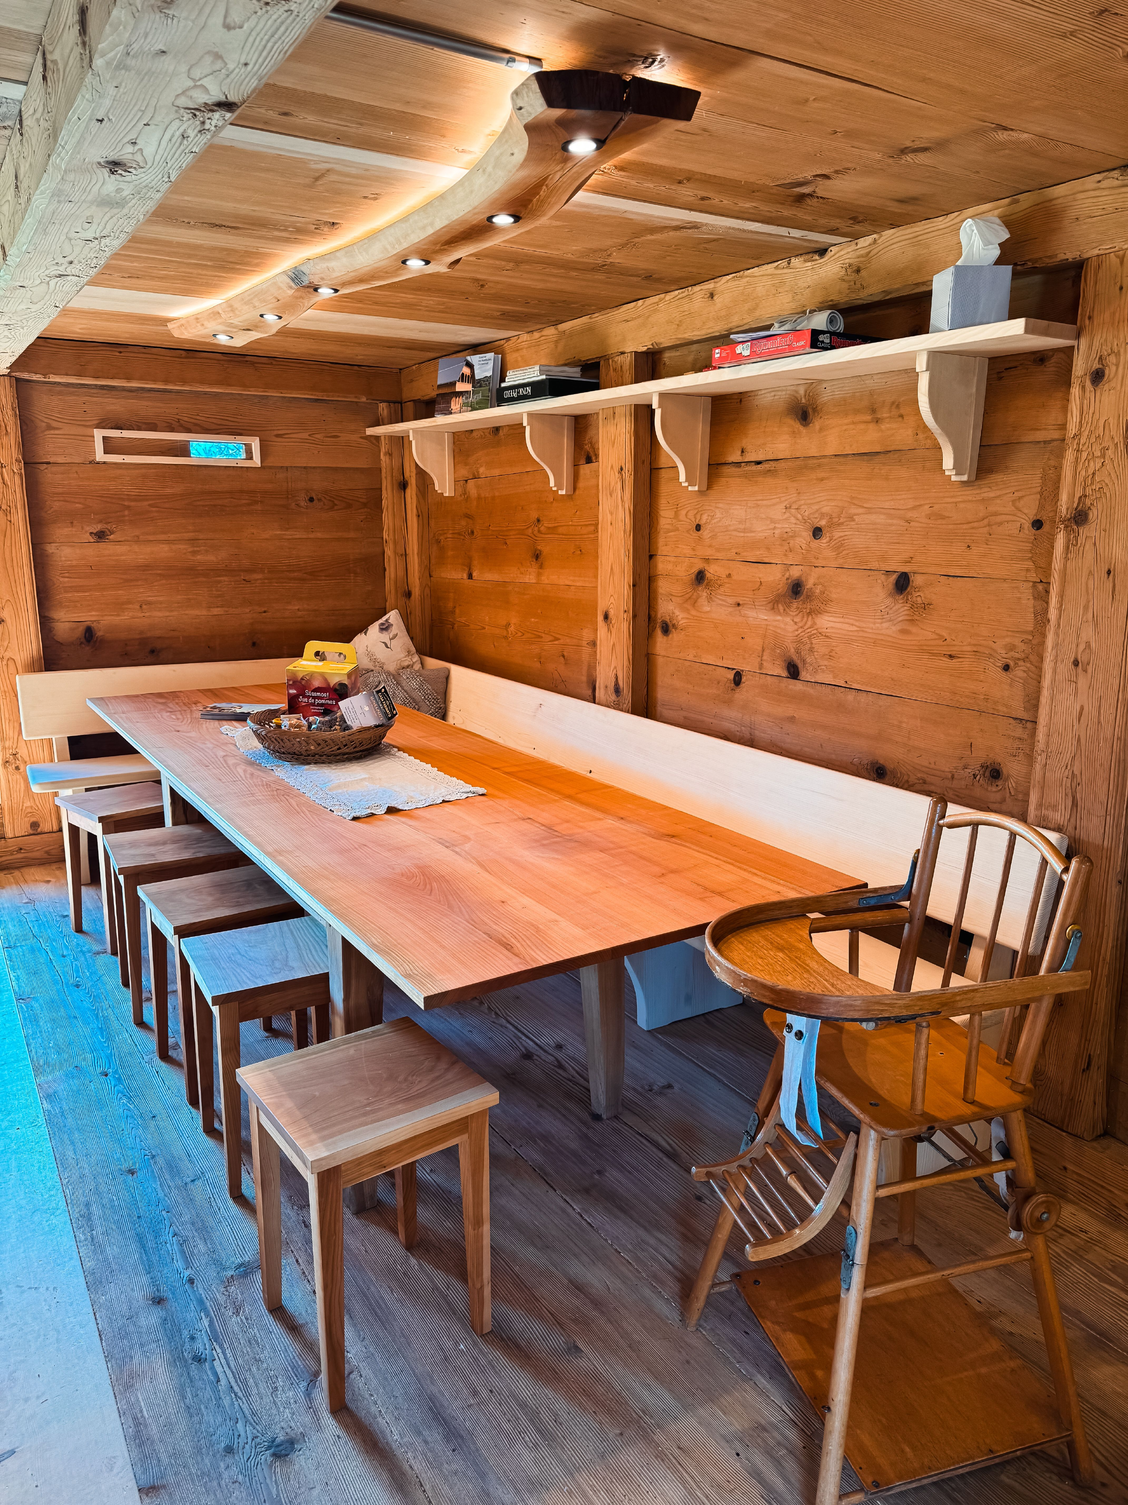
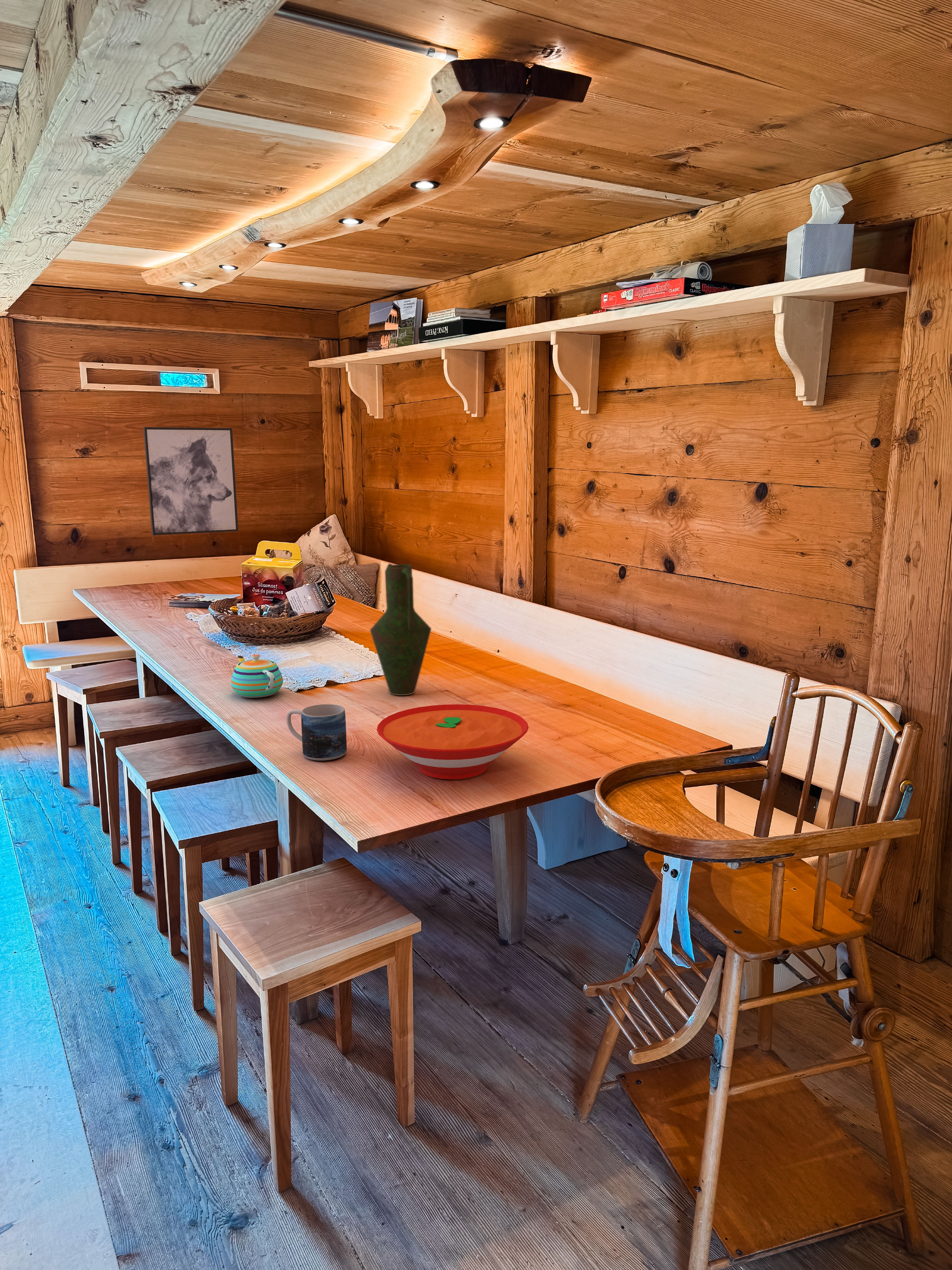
+ mug (315, 731)
+ vase (401, 630)
+ wall art (192, 481)
+ teapot (255, 674)
+ bowl (453, 745)
